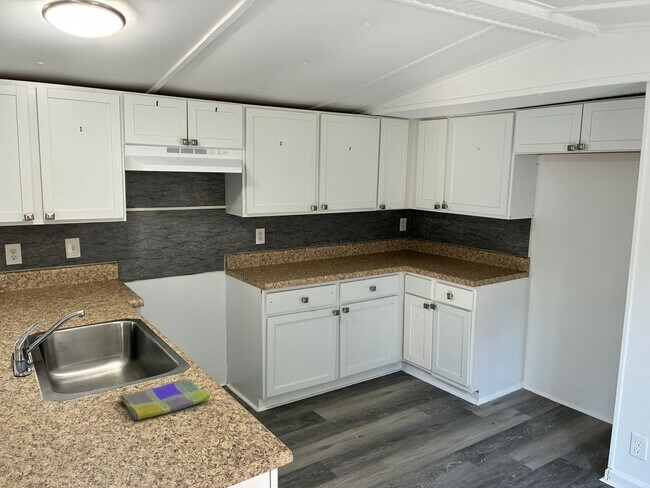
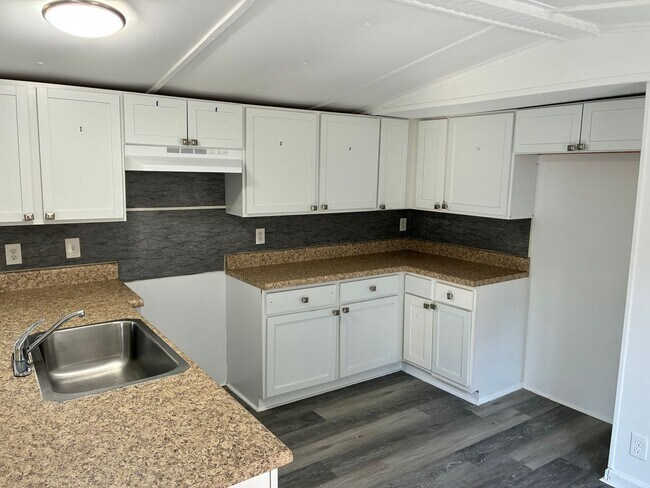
- dish towel (164, 397)
